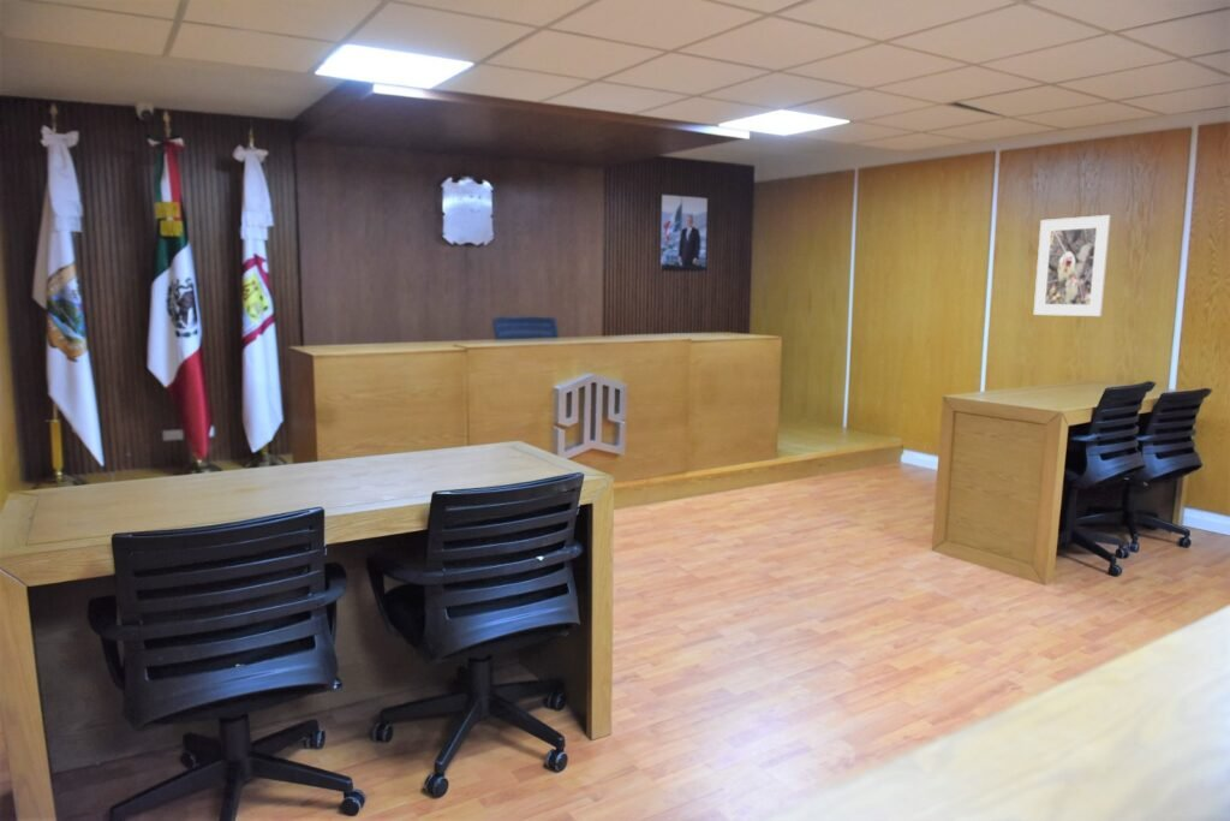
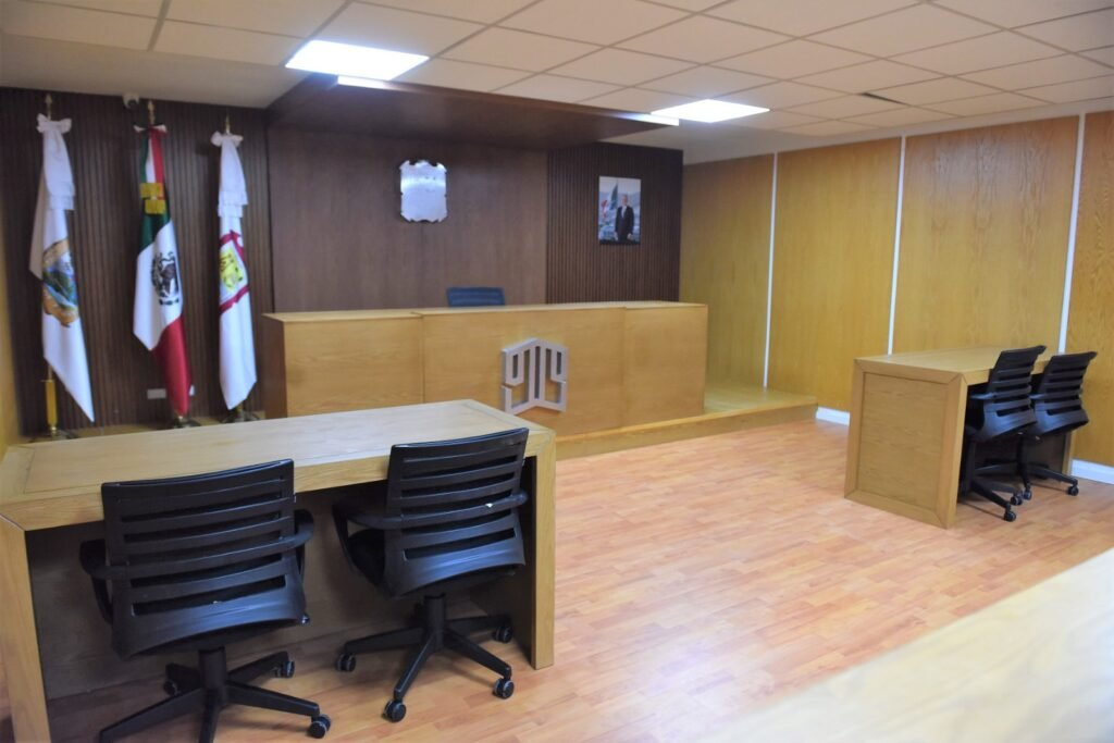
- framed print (1070, 267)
